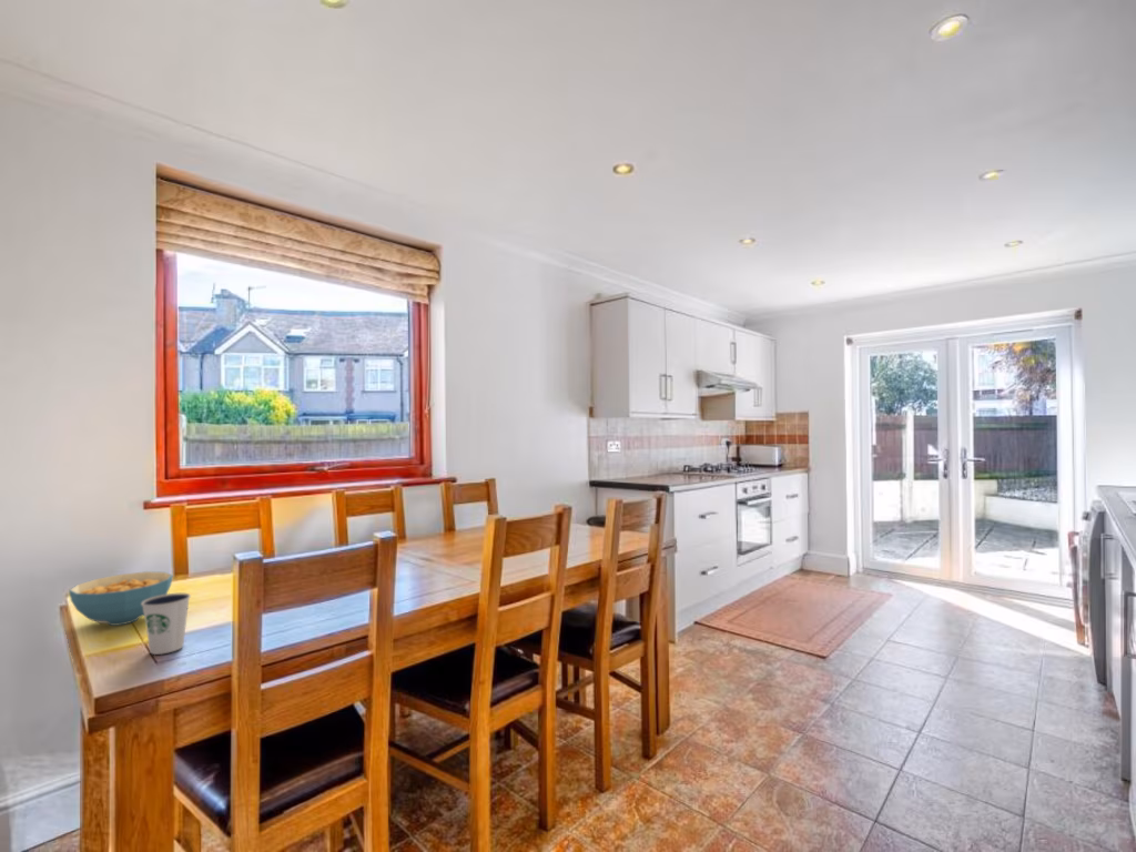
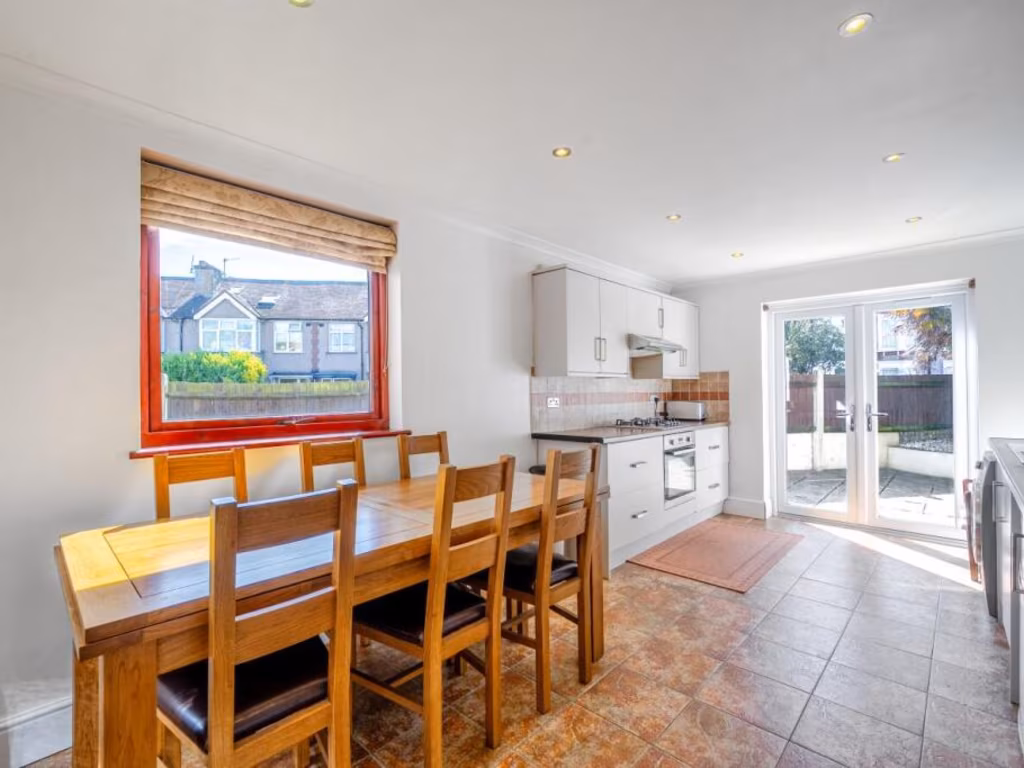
- cereal bowl (123, 601)
- dixie cup (166, 623)
